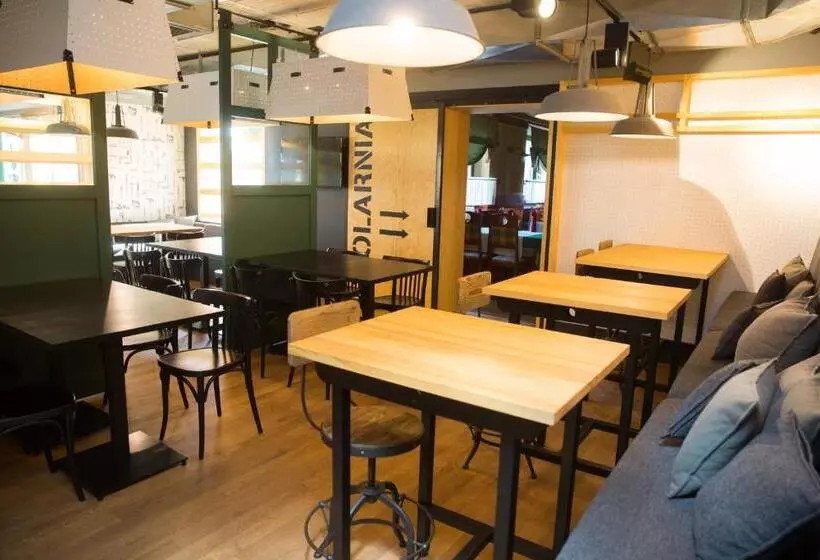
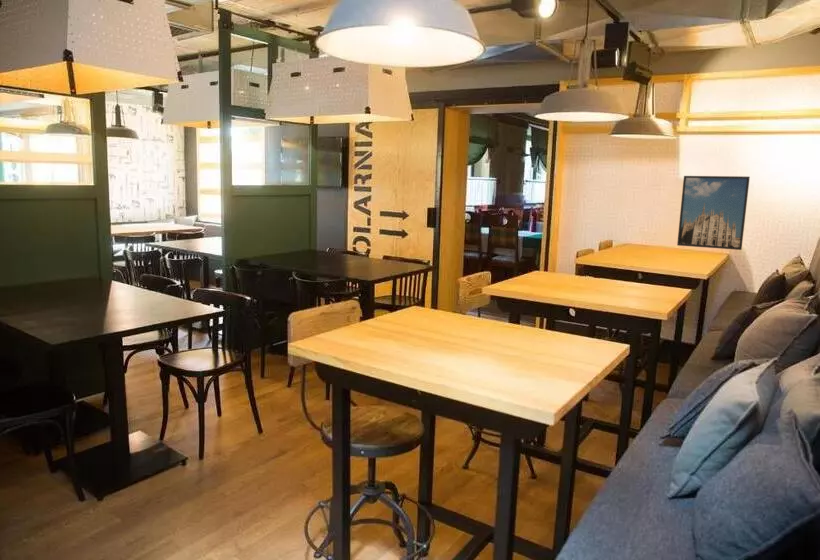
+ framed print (712, 212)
